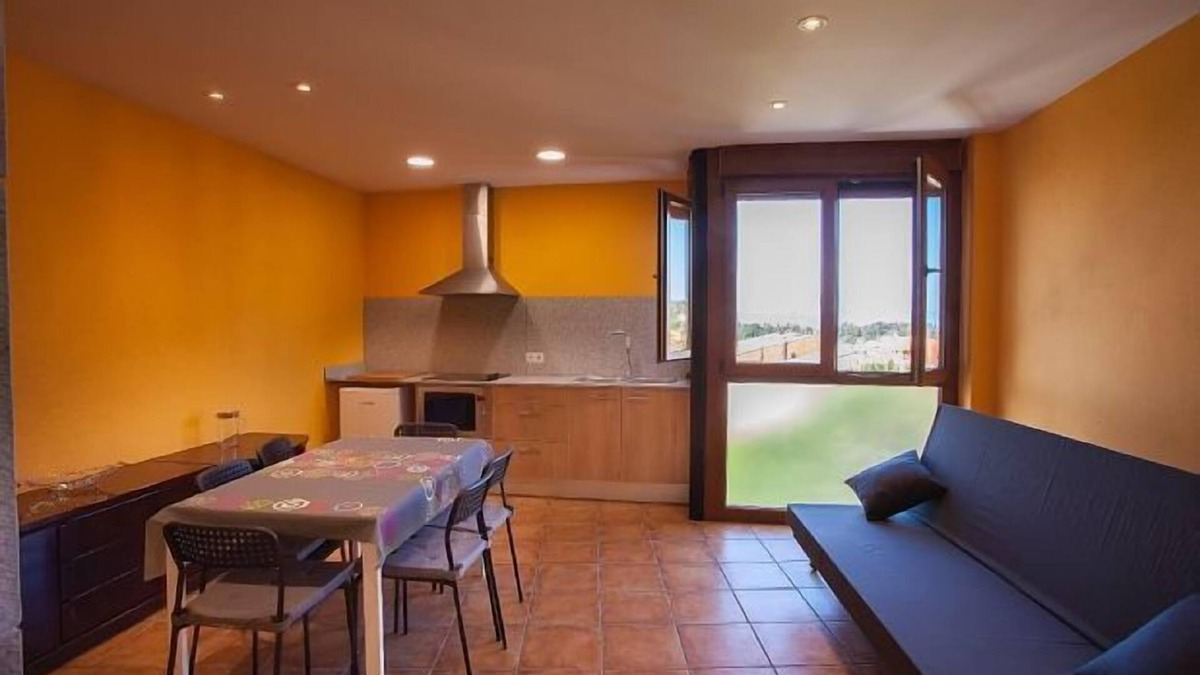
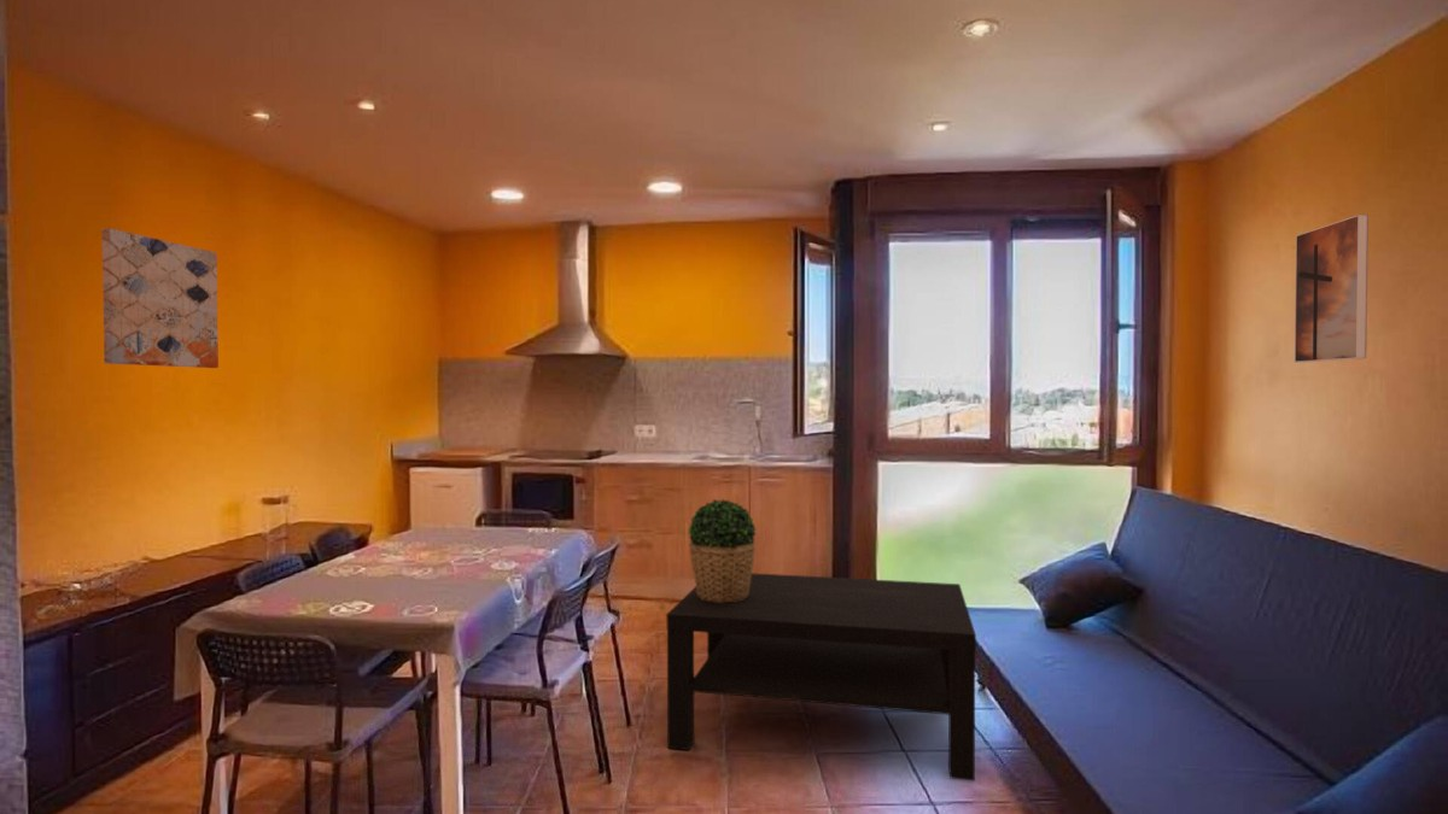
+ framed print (1329, 293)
+ potted plant (722, 547)
+ wall art (164, 303)
+ coffee table (823, 660)
